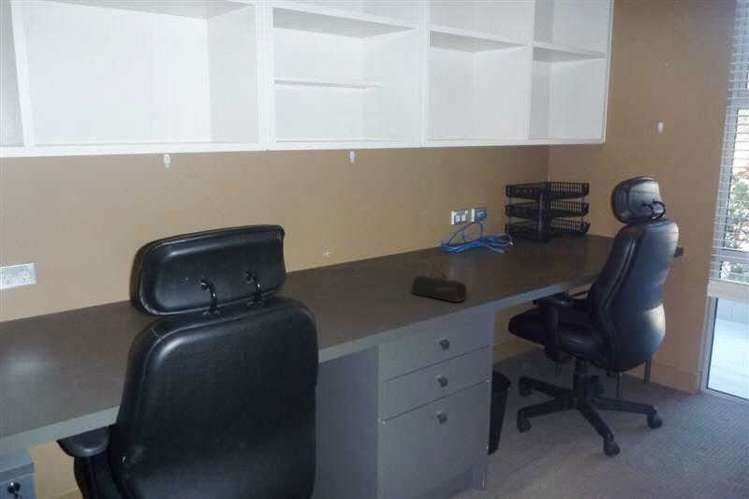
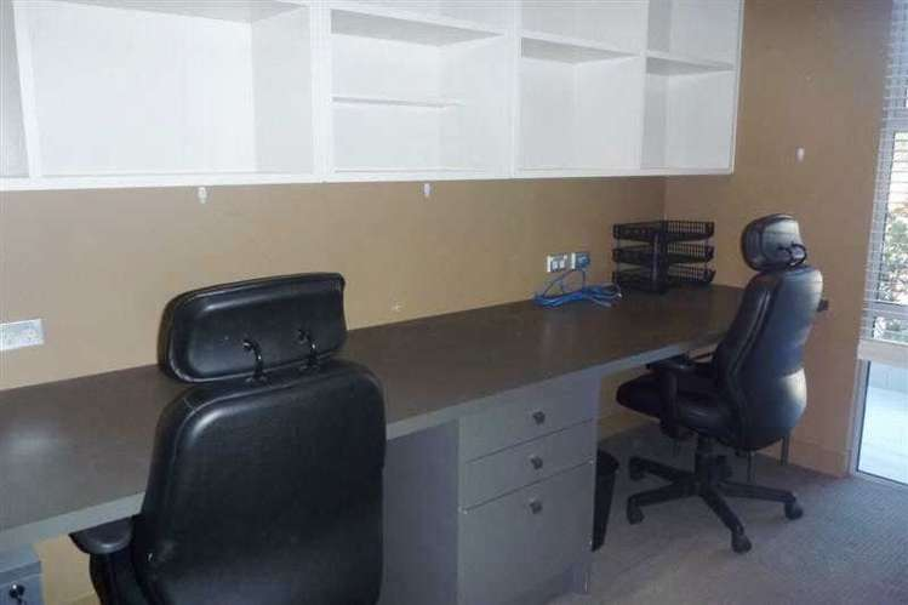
- pencil case (438, 283)
